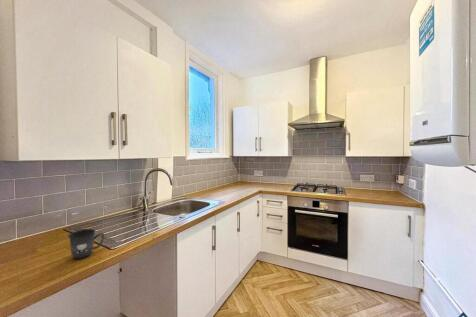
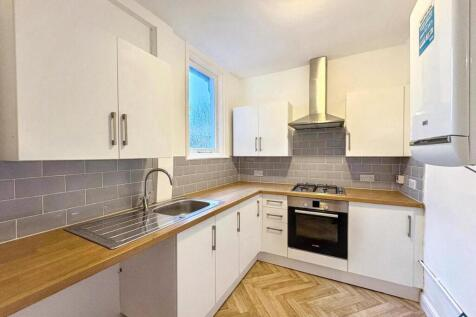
- mug (87, 243)
